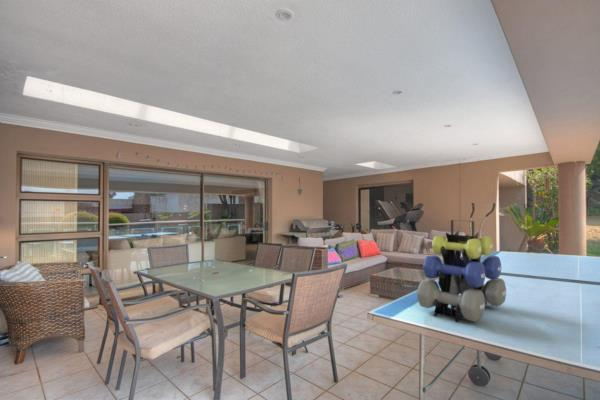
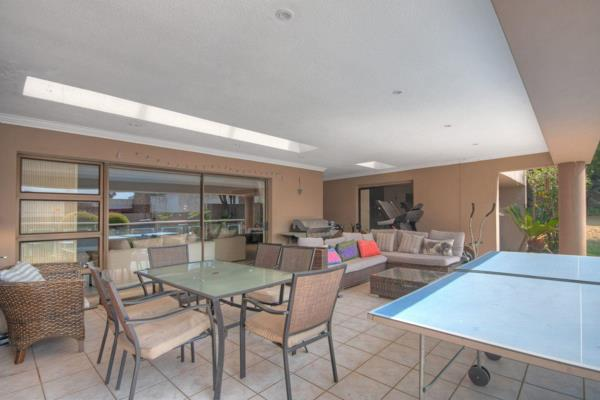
- sporting goods (462, 265)
